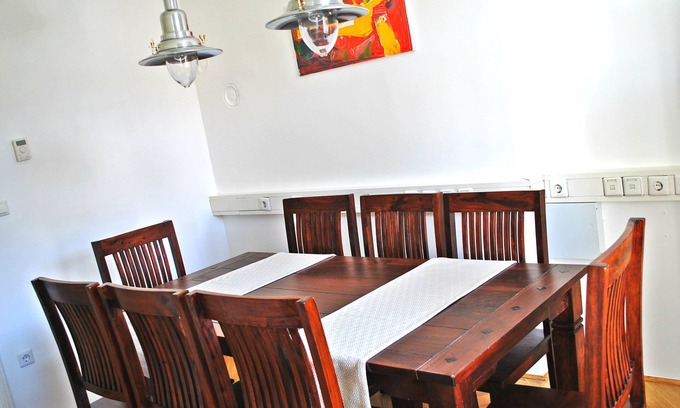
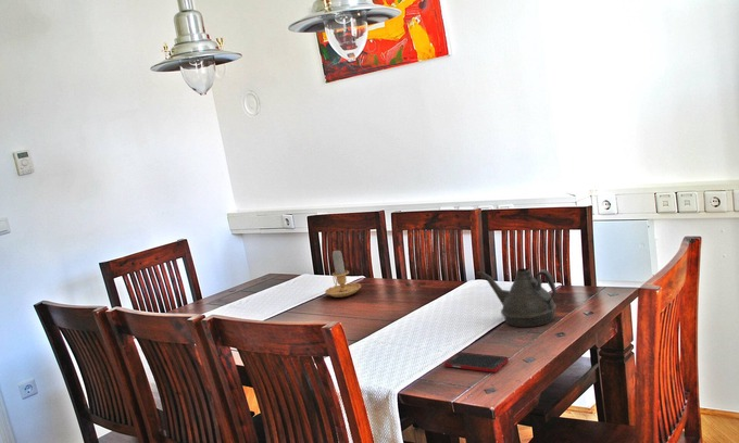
+ teapot (517, 293)
+ candle (338, 270)
+ cell phone (476, 362)
